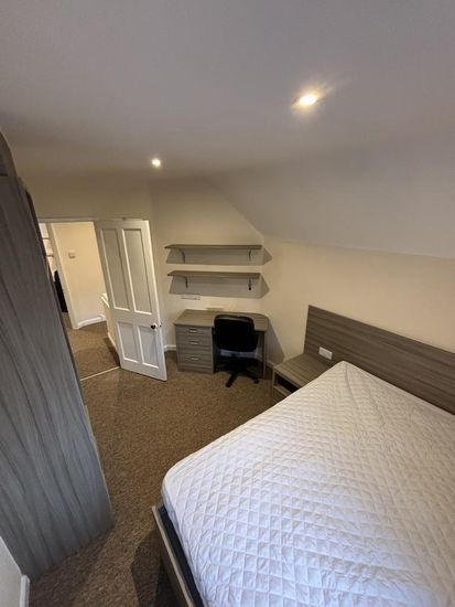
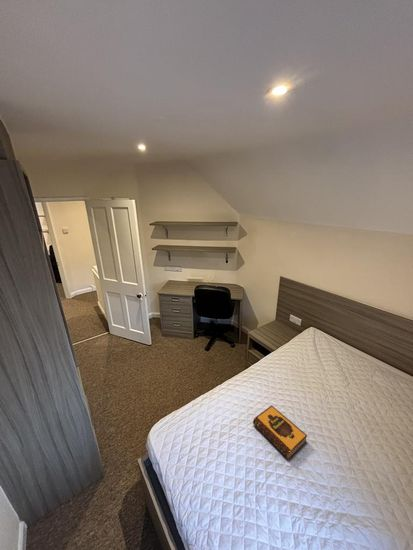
+ hardback book (278, 430)
